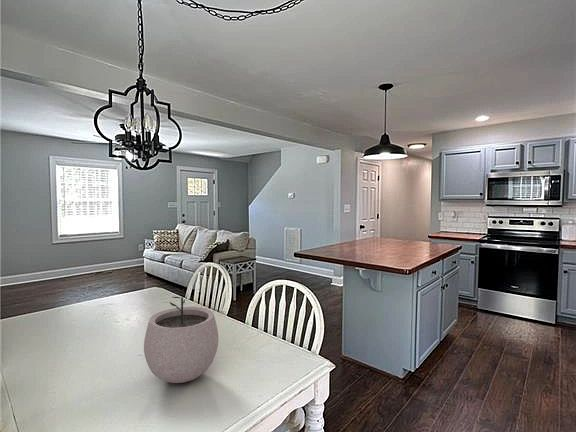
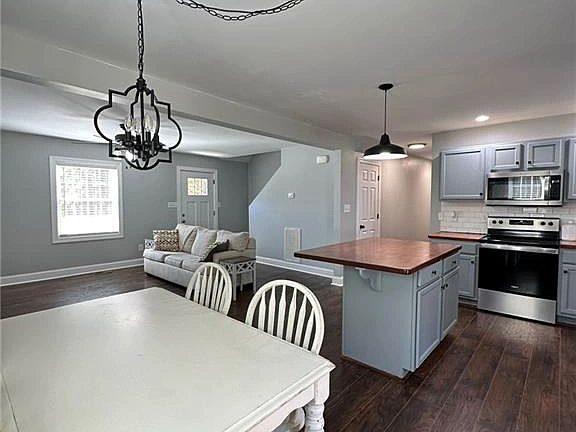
- plant pot (182, 333)
